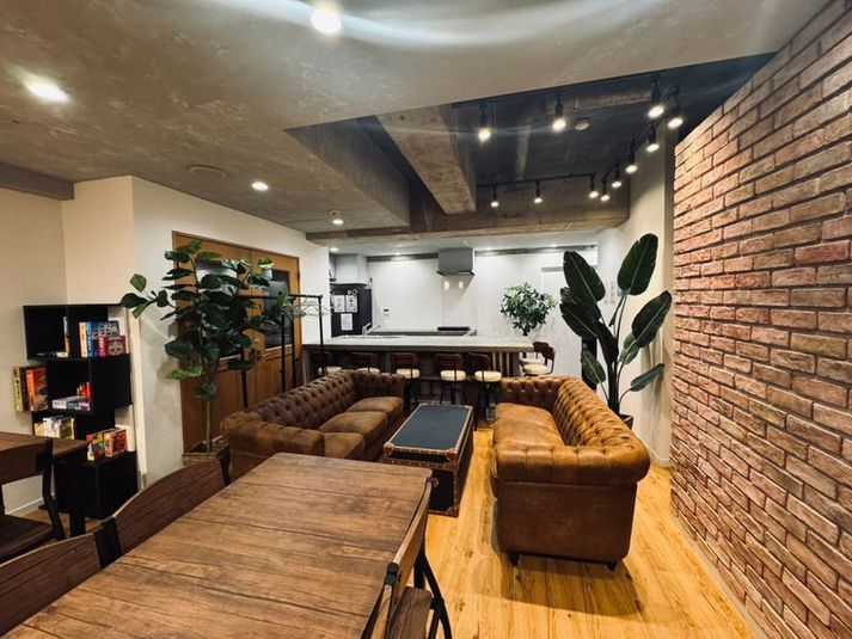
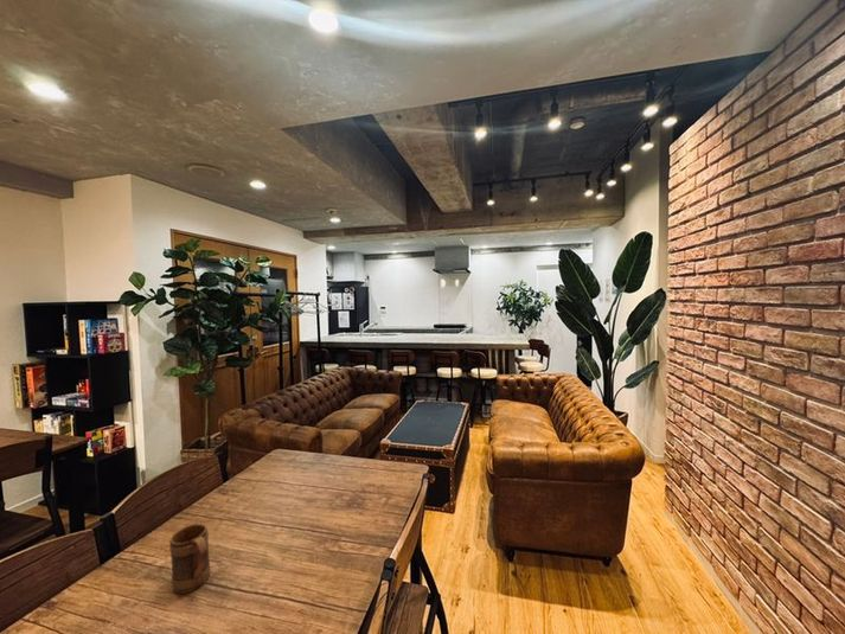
+ mug (193, 559)
